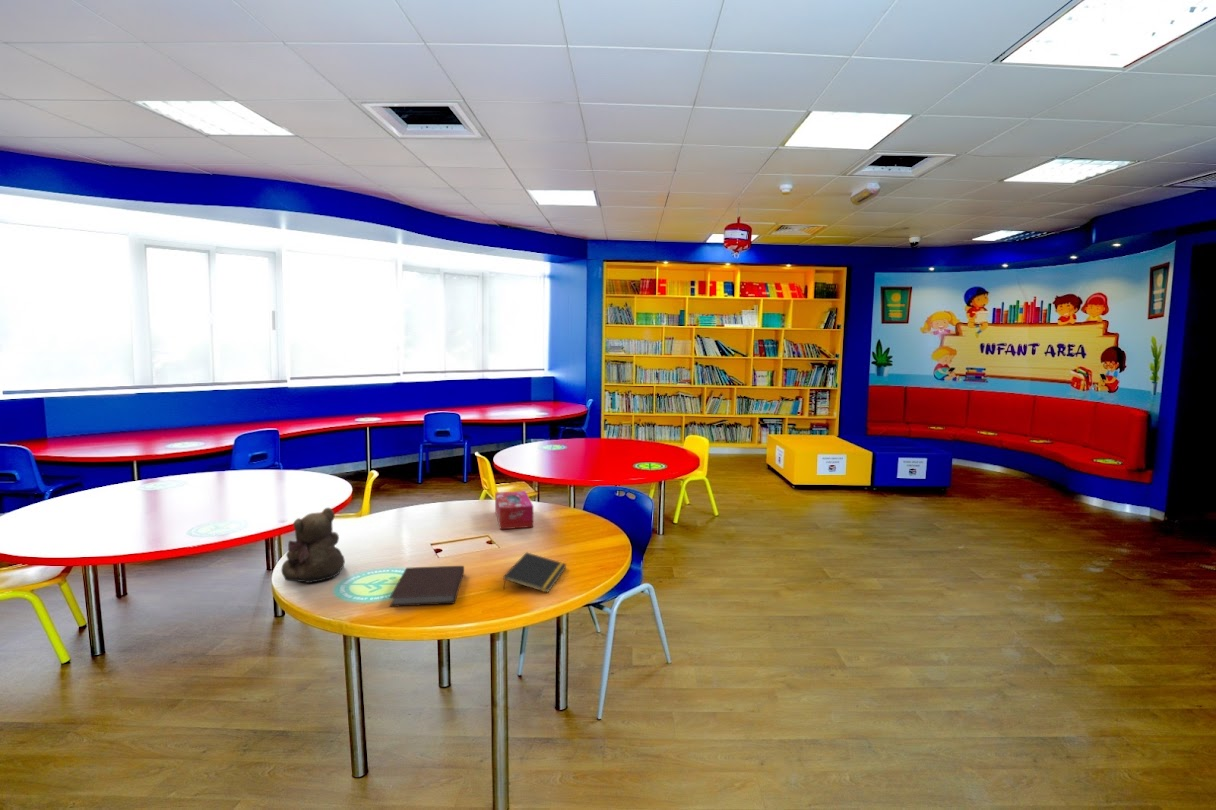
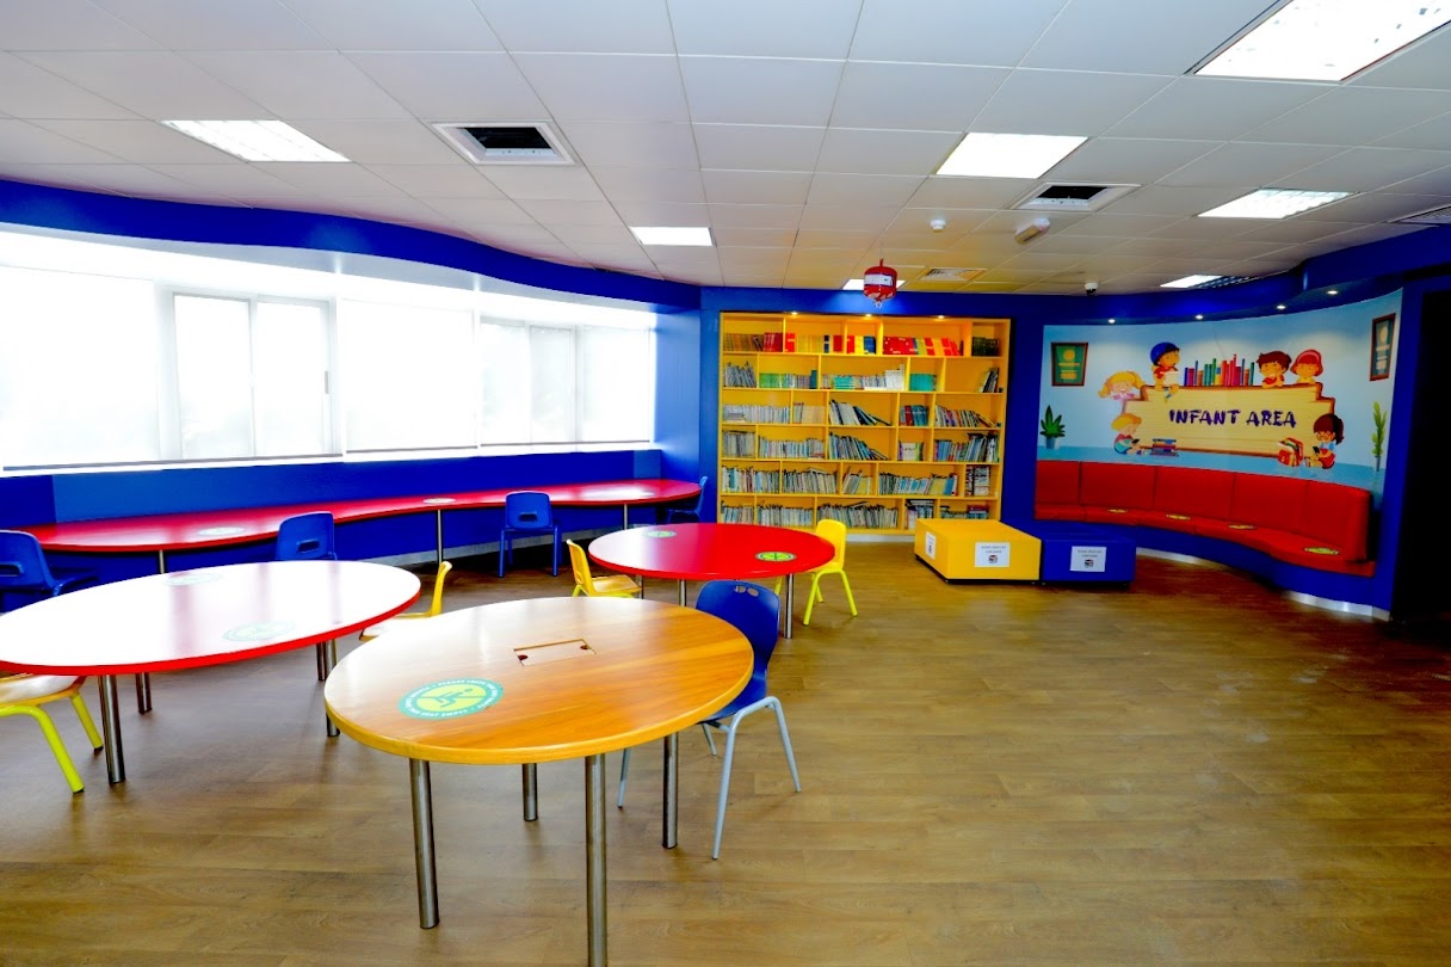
- tissue box (513, 509)
- notepad (536, 571)
- notebook (429, 584)
- teddy bear (319, 542)
